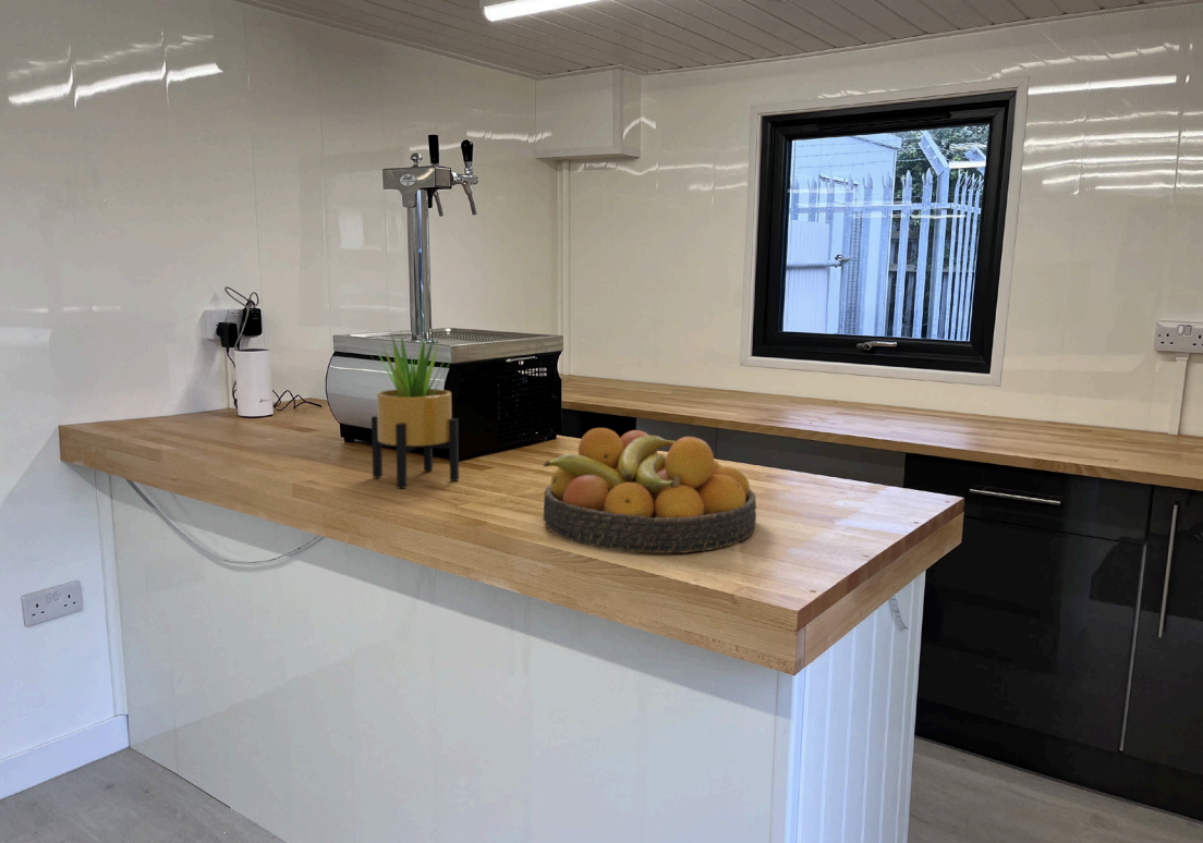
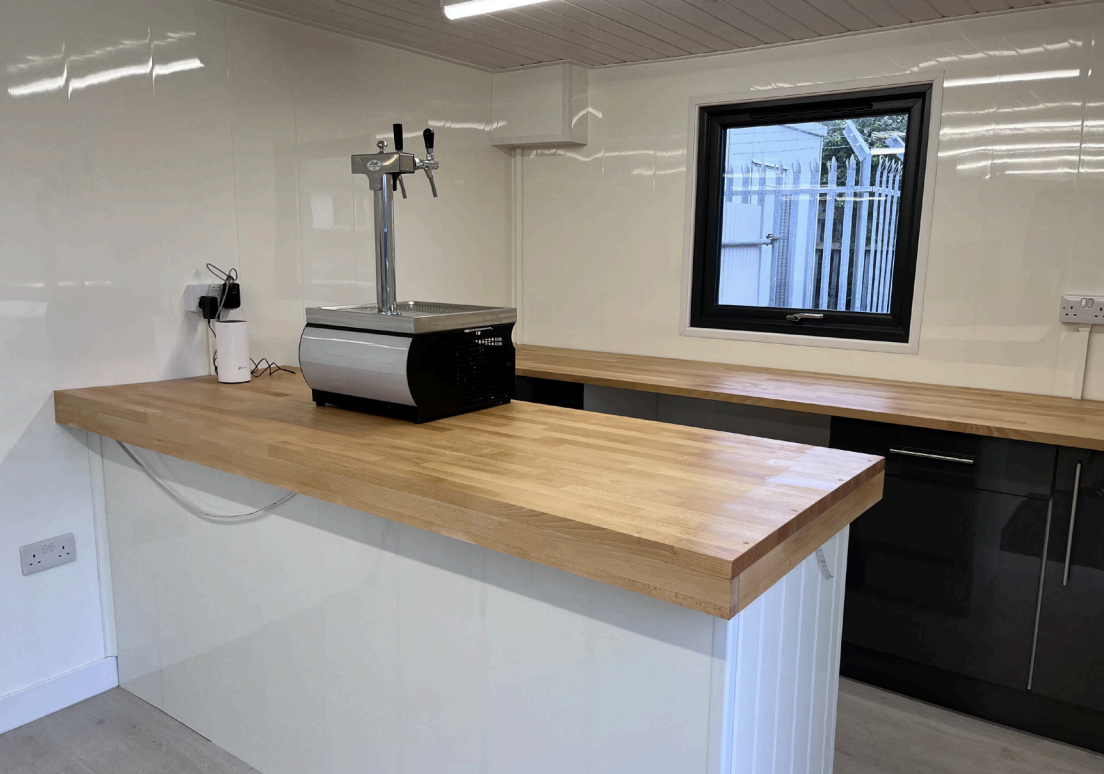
- fruit bowl (649, 477)
- potted plant (414, 405)
